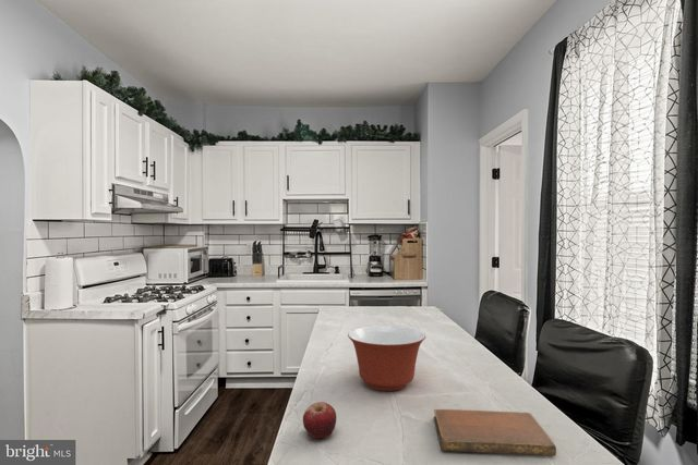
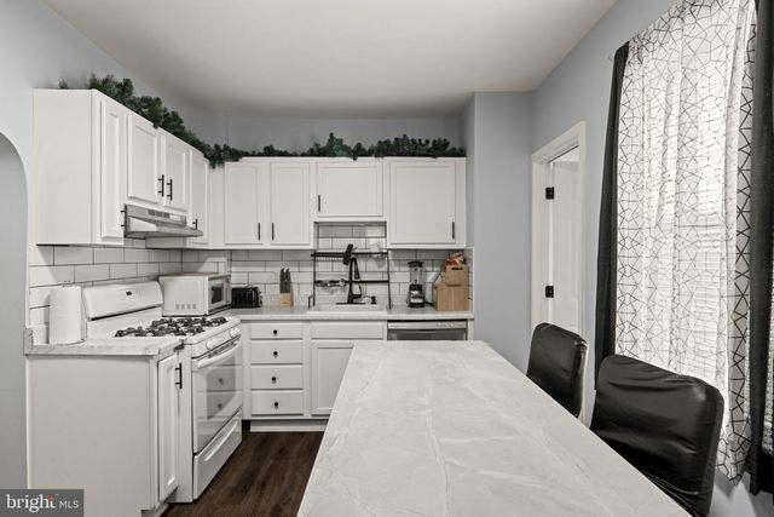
- notebook (489, 430)
- mixing bowl (386, 358)
- fruit (320, 419)
